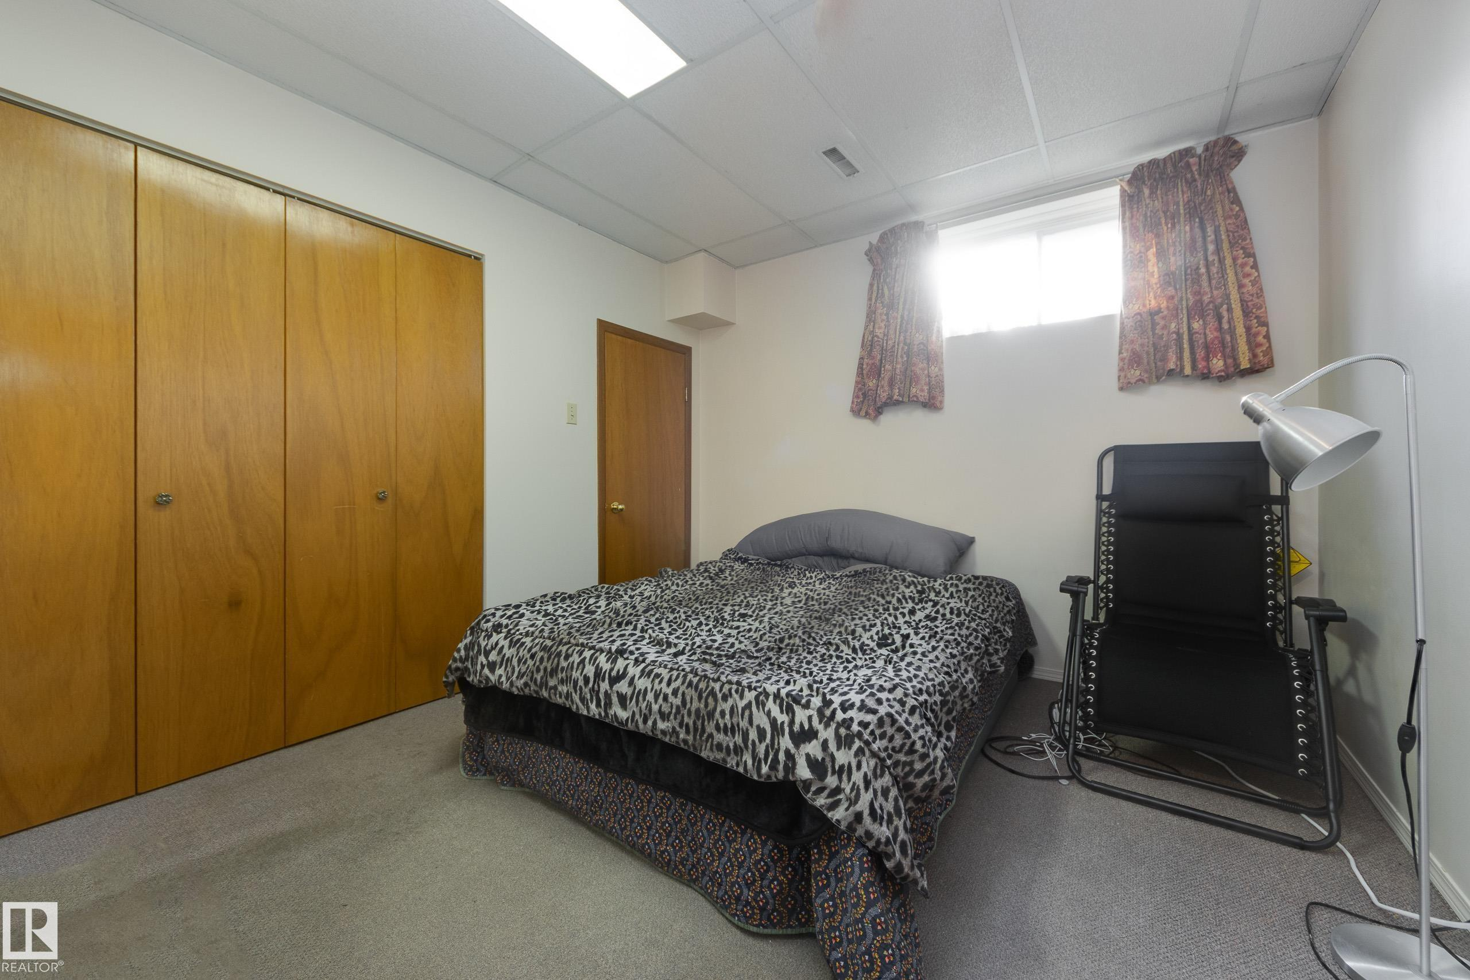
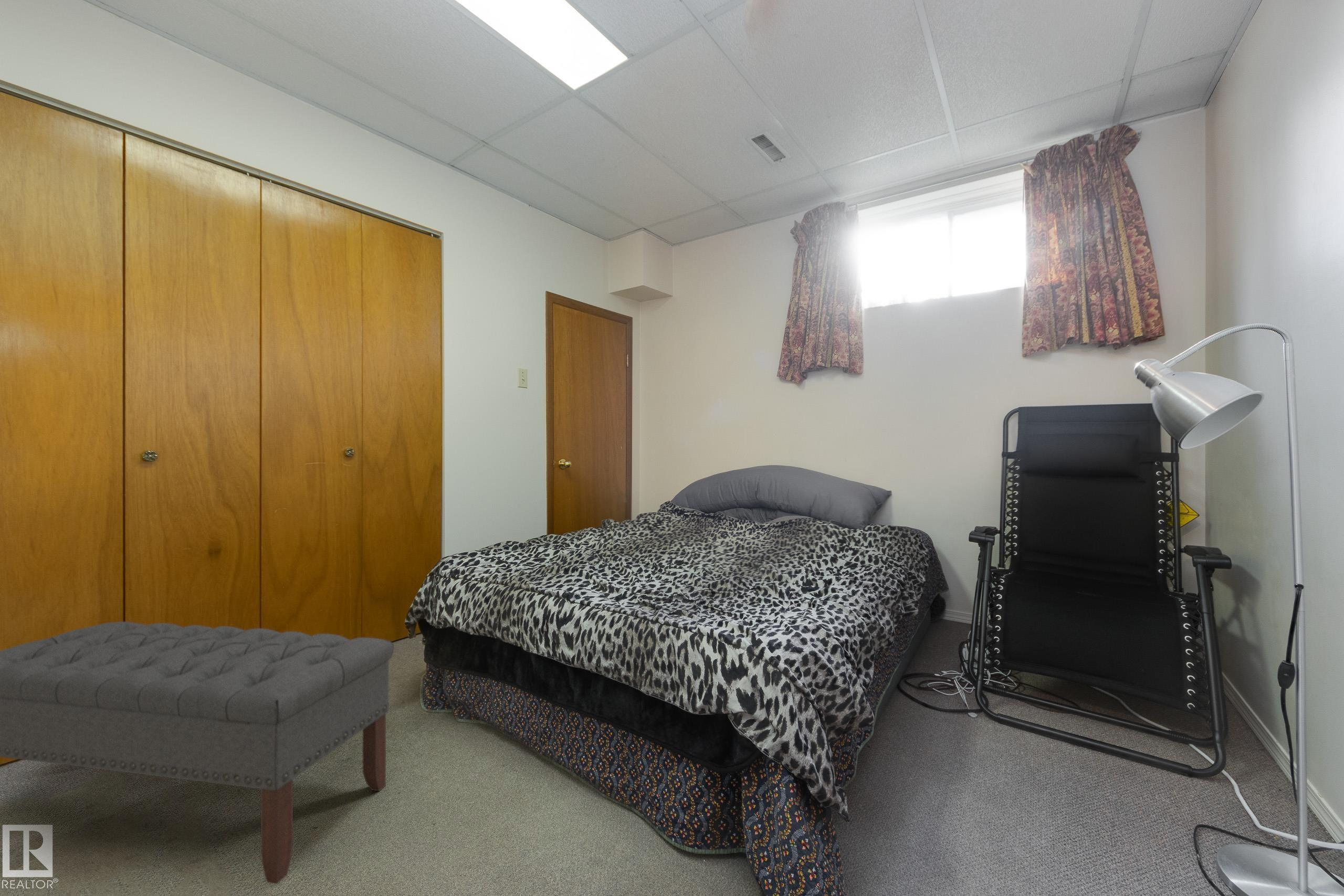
+ bench (184, 726)
